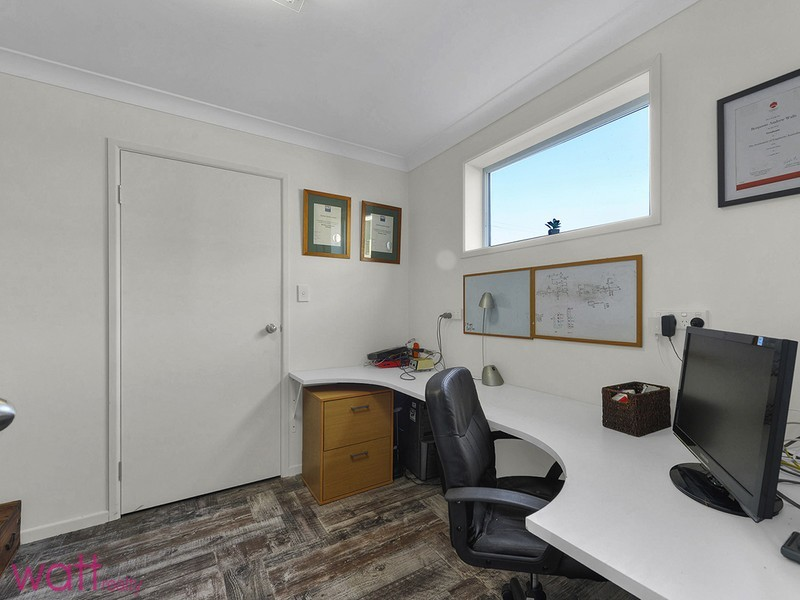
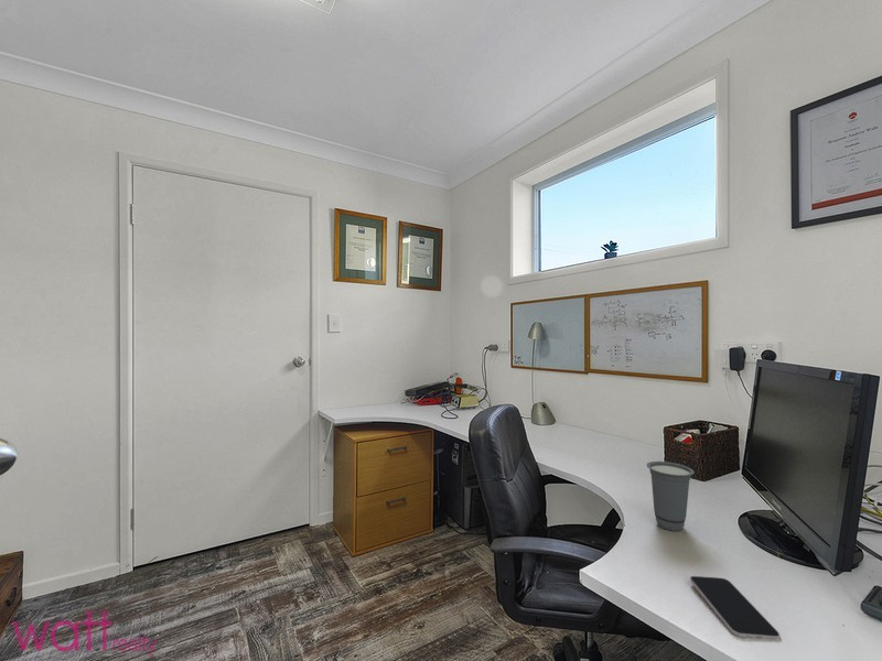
+ cup (669, 496)
+ smartphone (730, 604)
